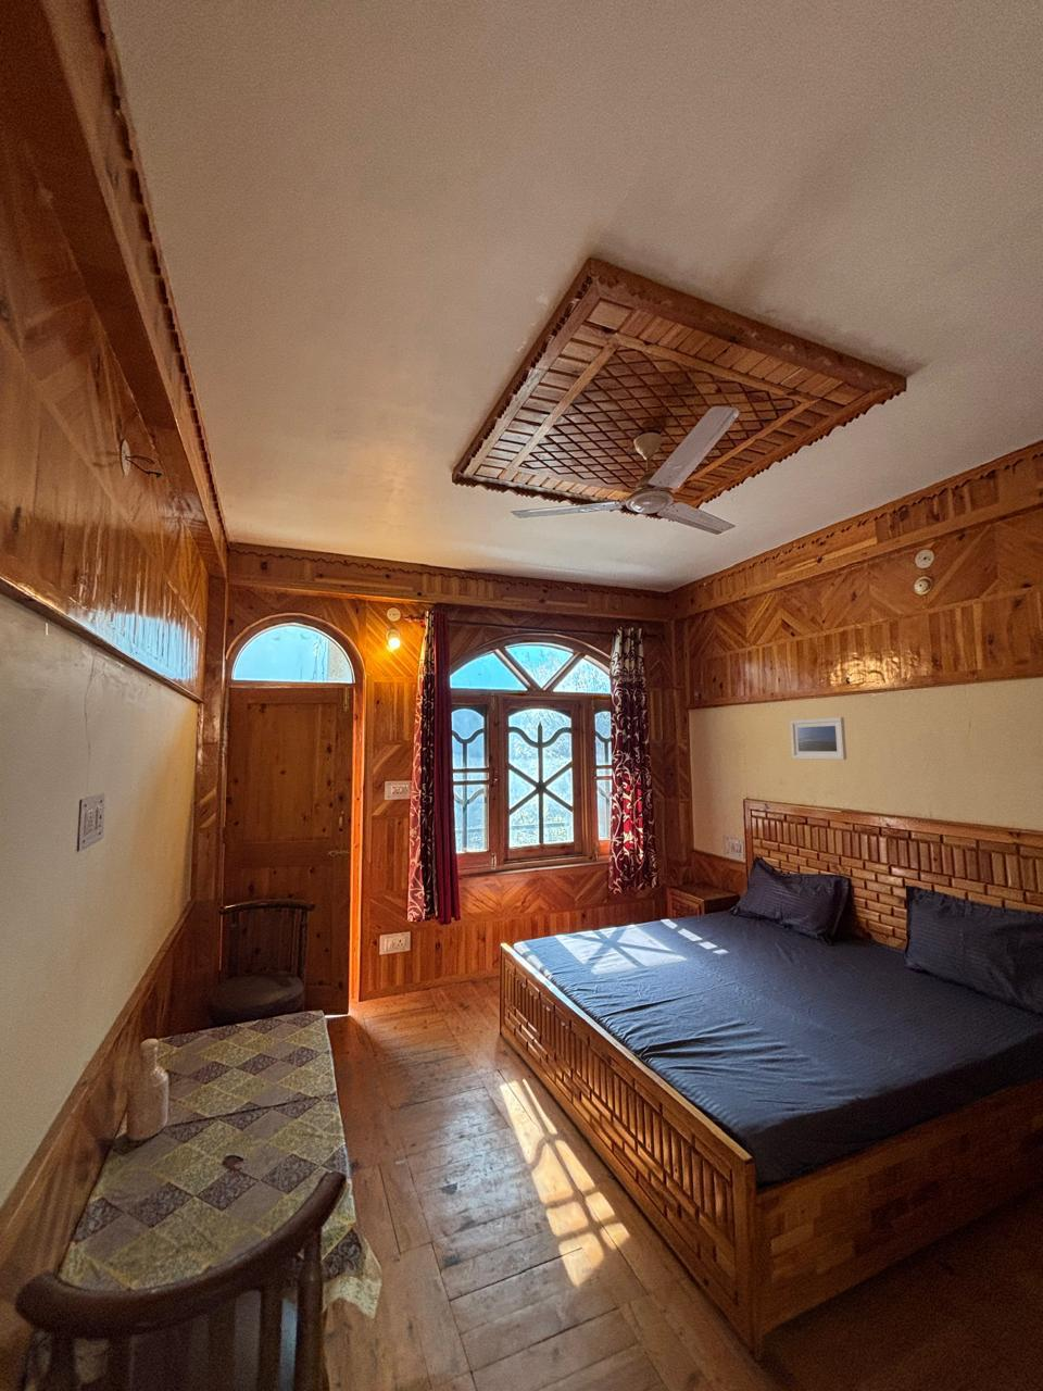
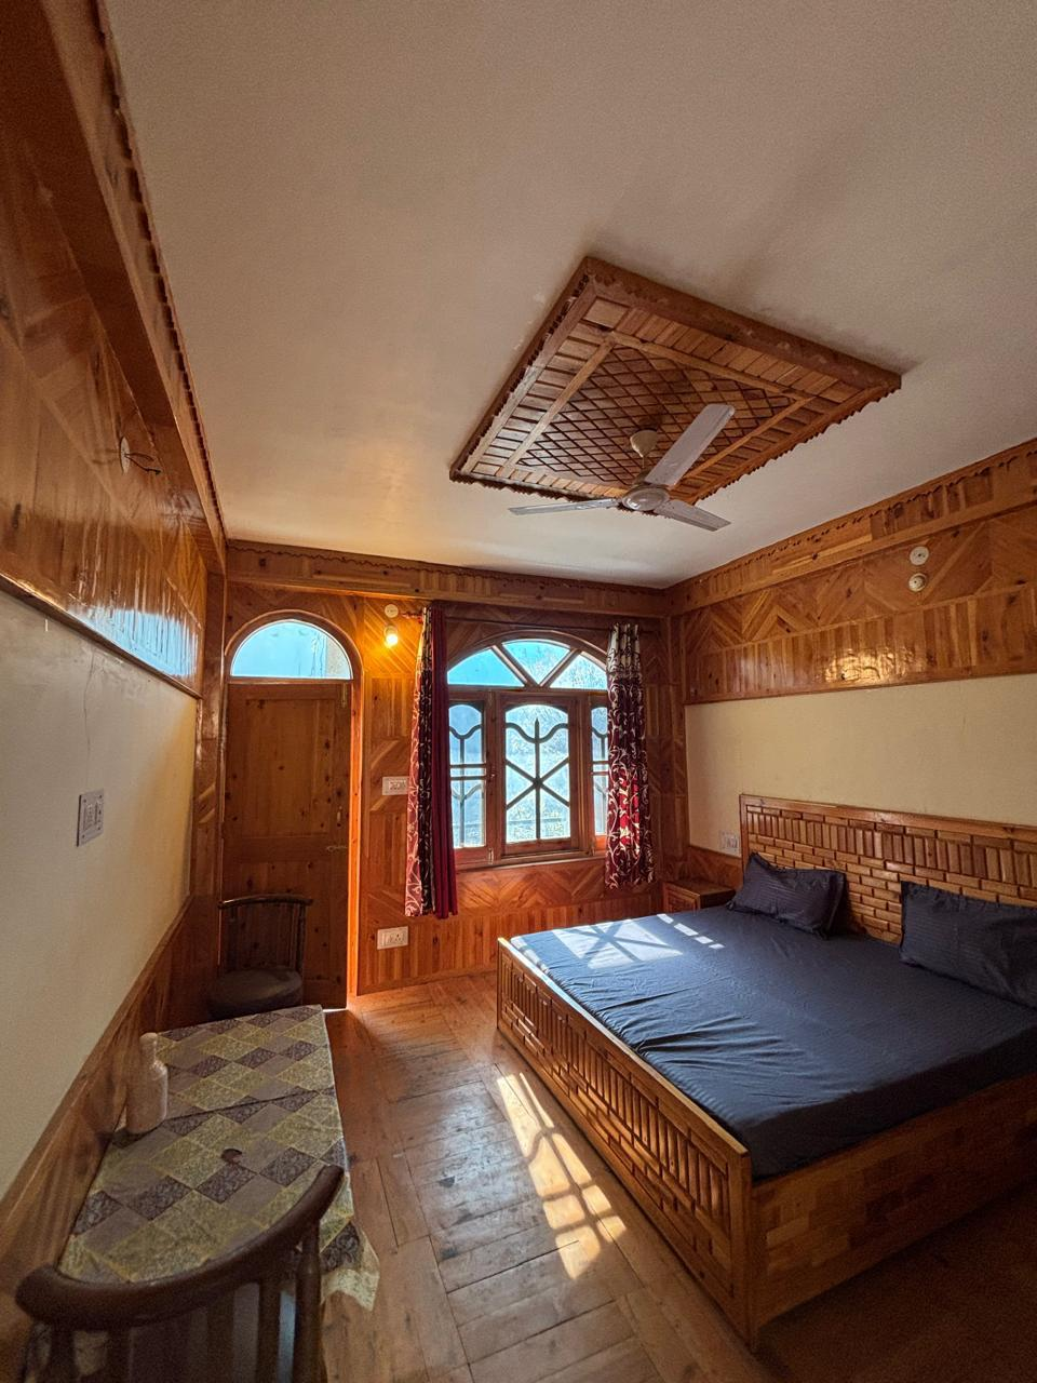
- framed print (816, 739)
